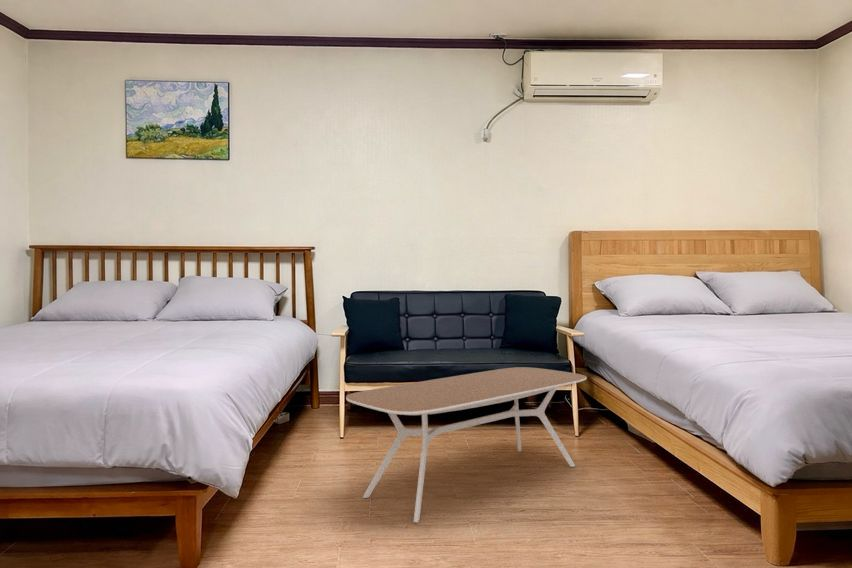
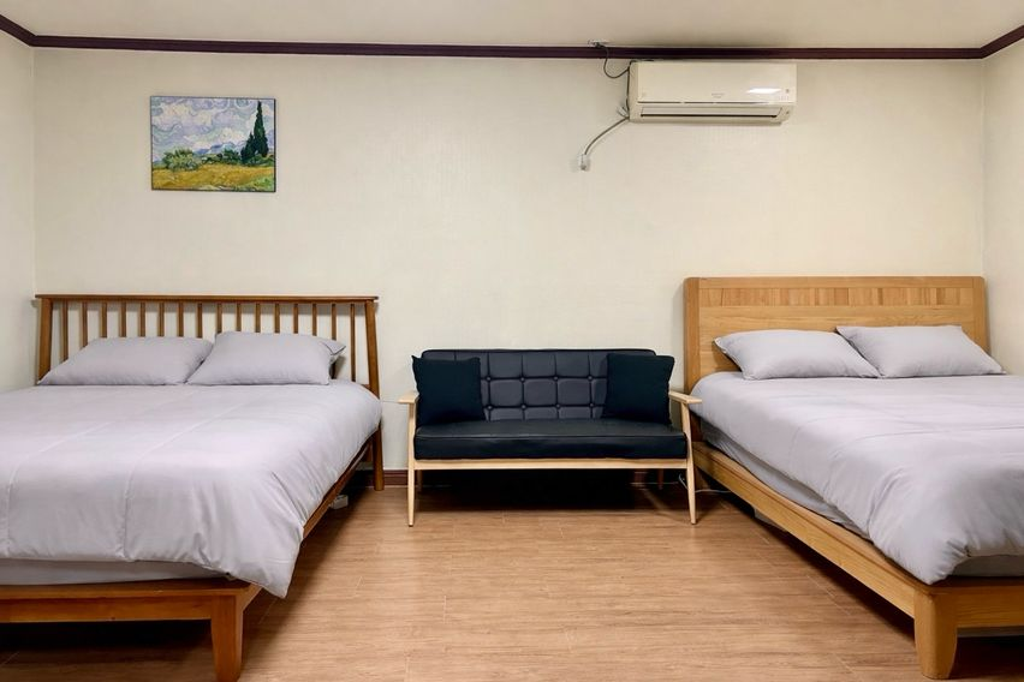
- coffee table (474, 425)
